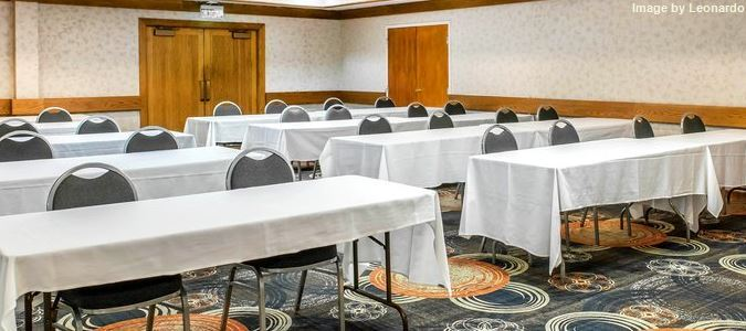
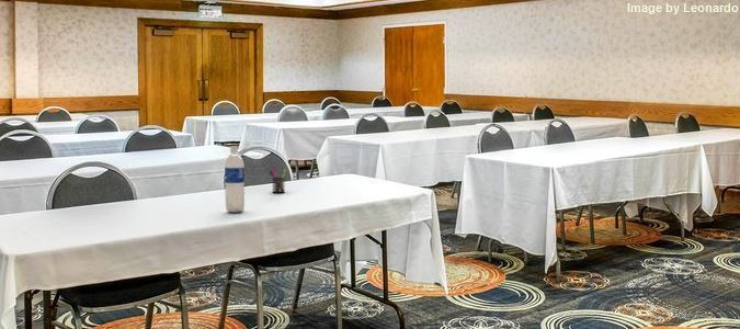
+ water bottle (235, 179)
+ pen holder (278, 180)
